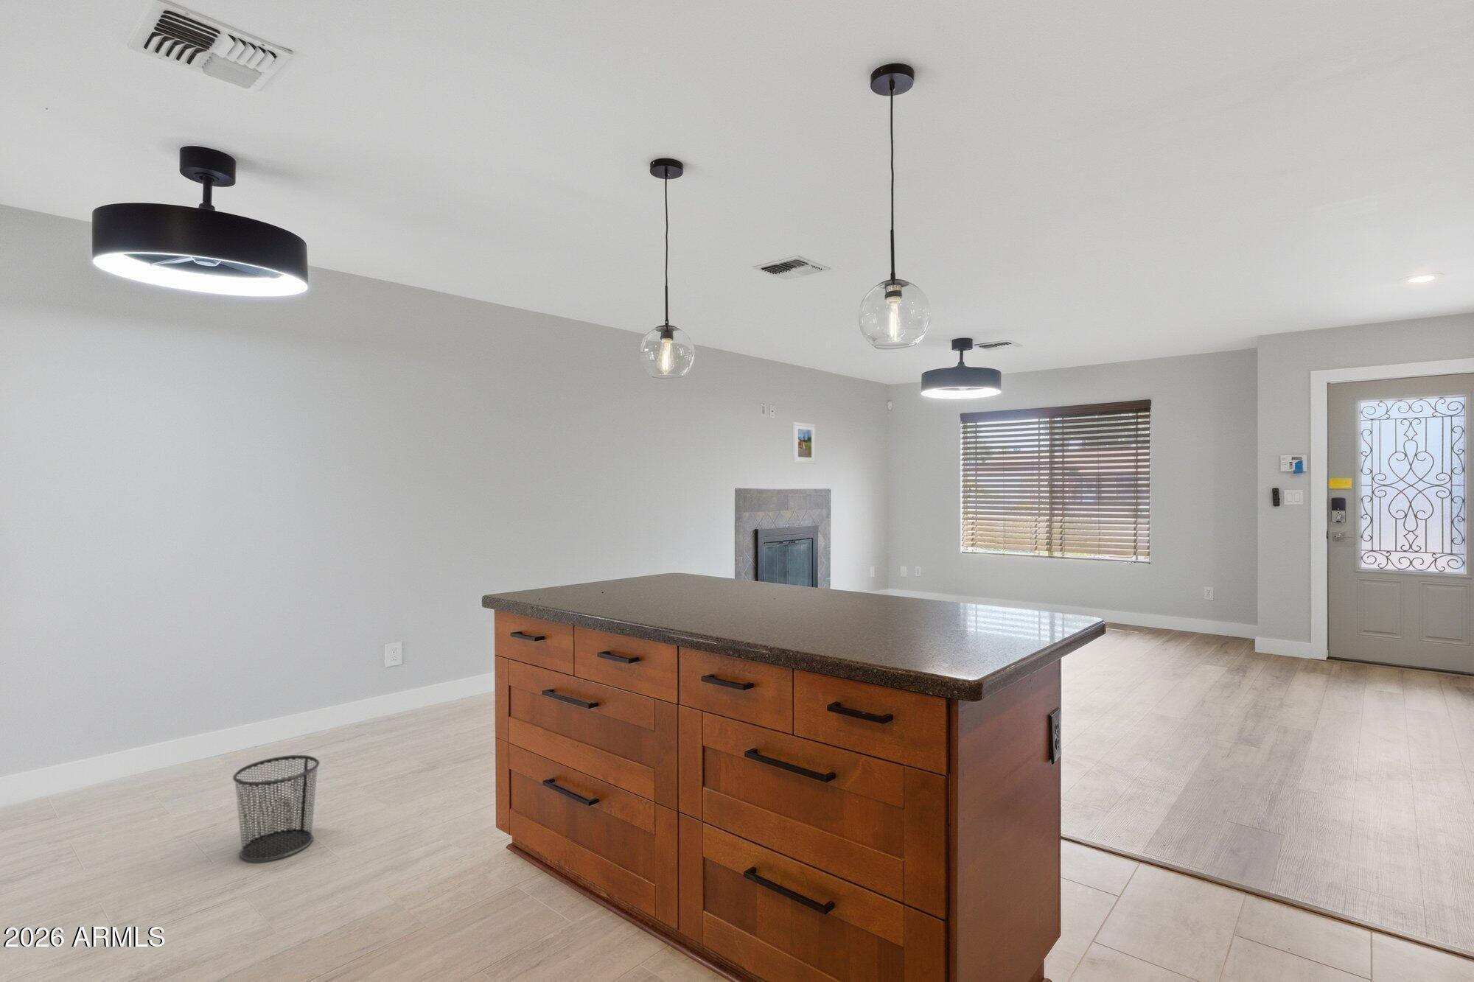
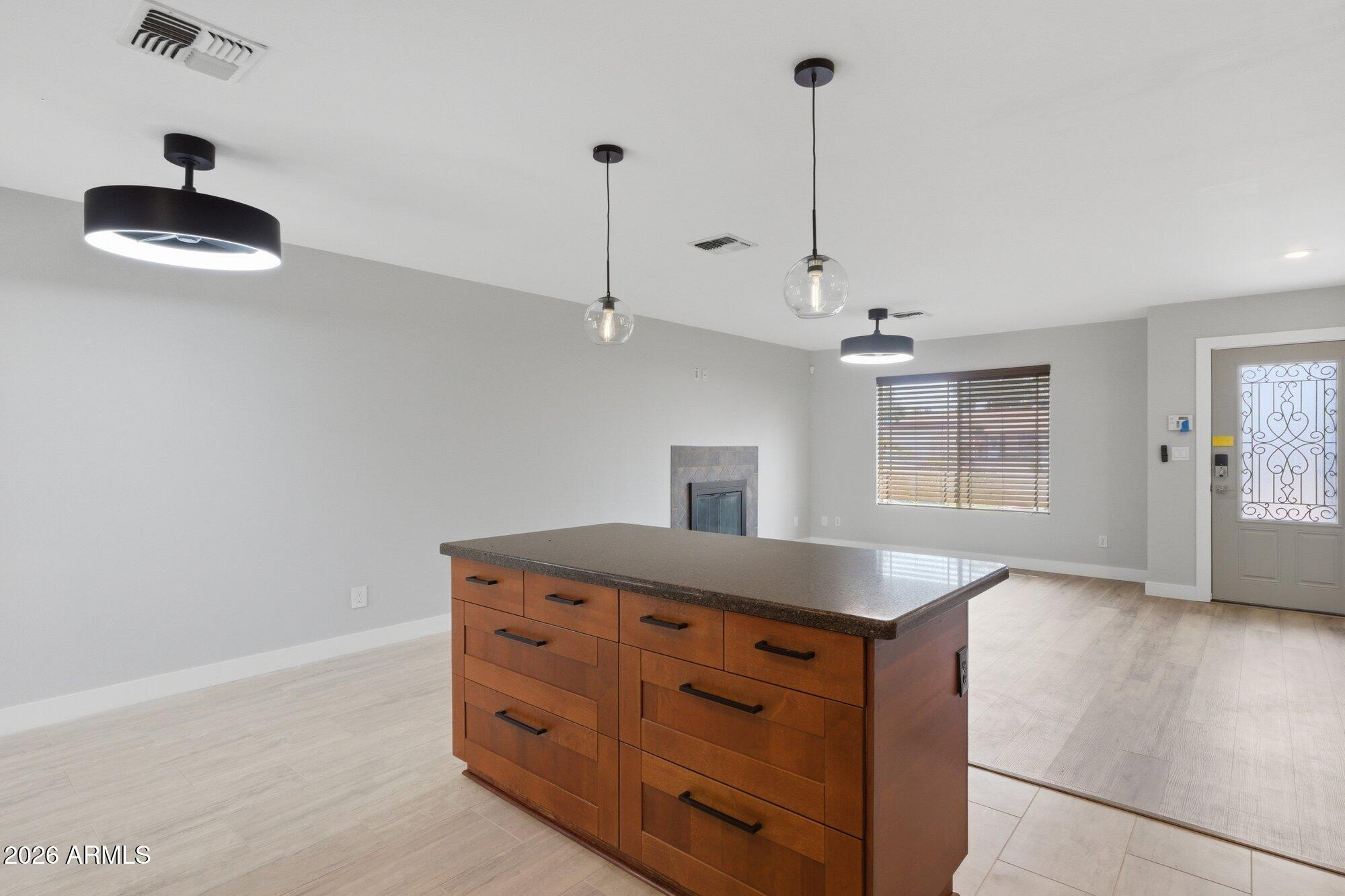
- waste bin (277, 807)
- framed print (804, 443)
